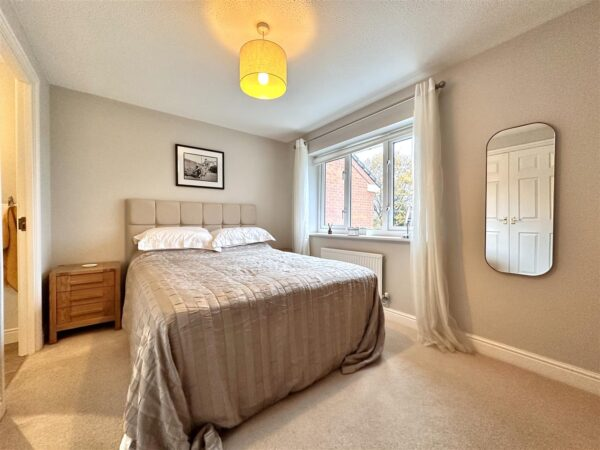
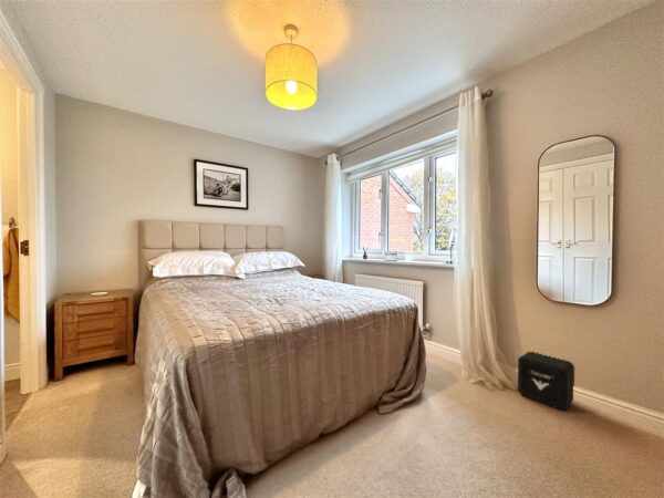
+ air purifier (544, 378)
